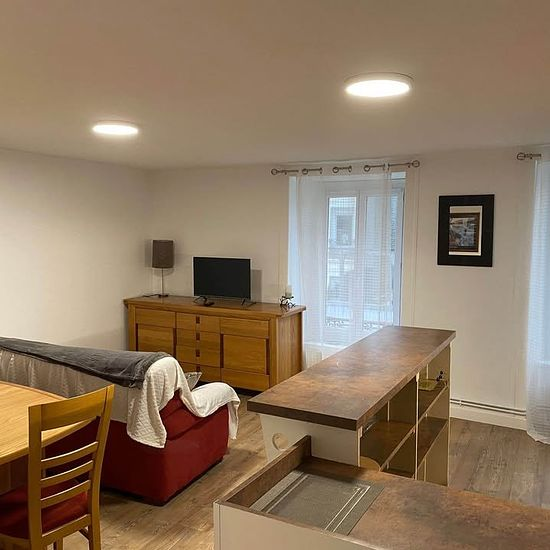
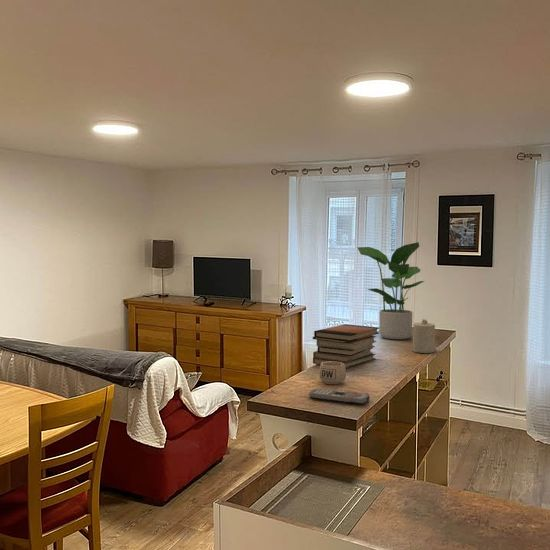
+ mug (333, 372)
+ remote control (338, 396)
+ book stack (346, 345)
+ candle (423, 334)
+ potted plant (396, 289)
